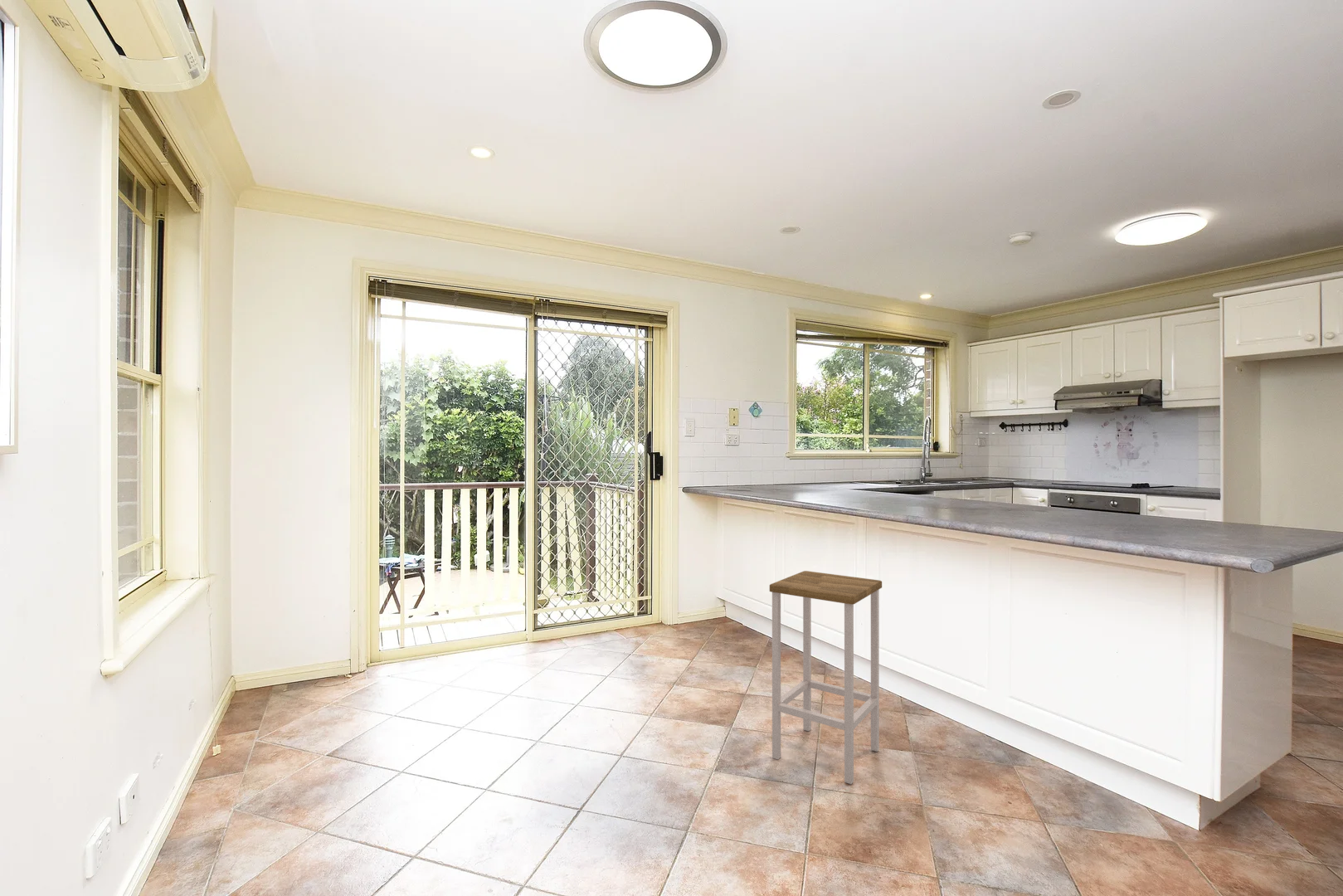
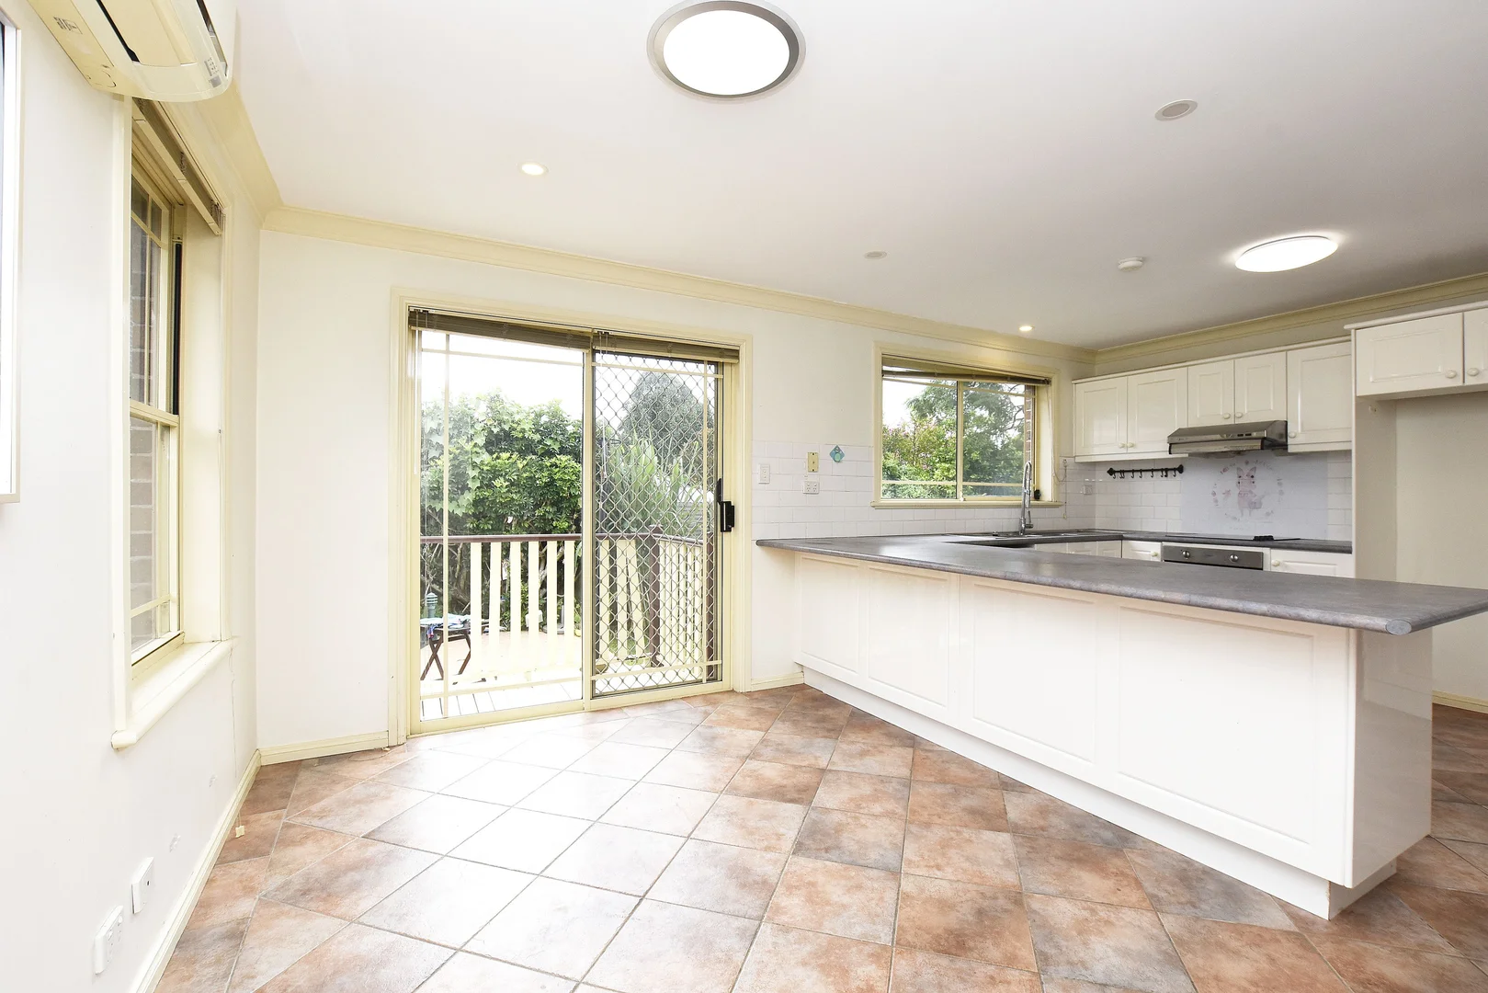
- bar stool (821, 682)
